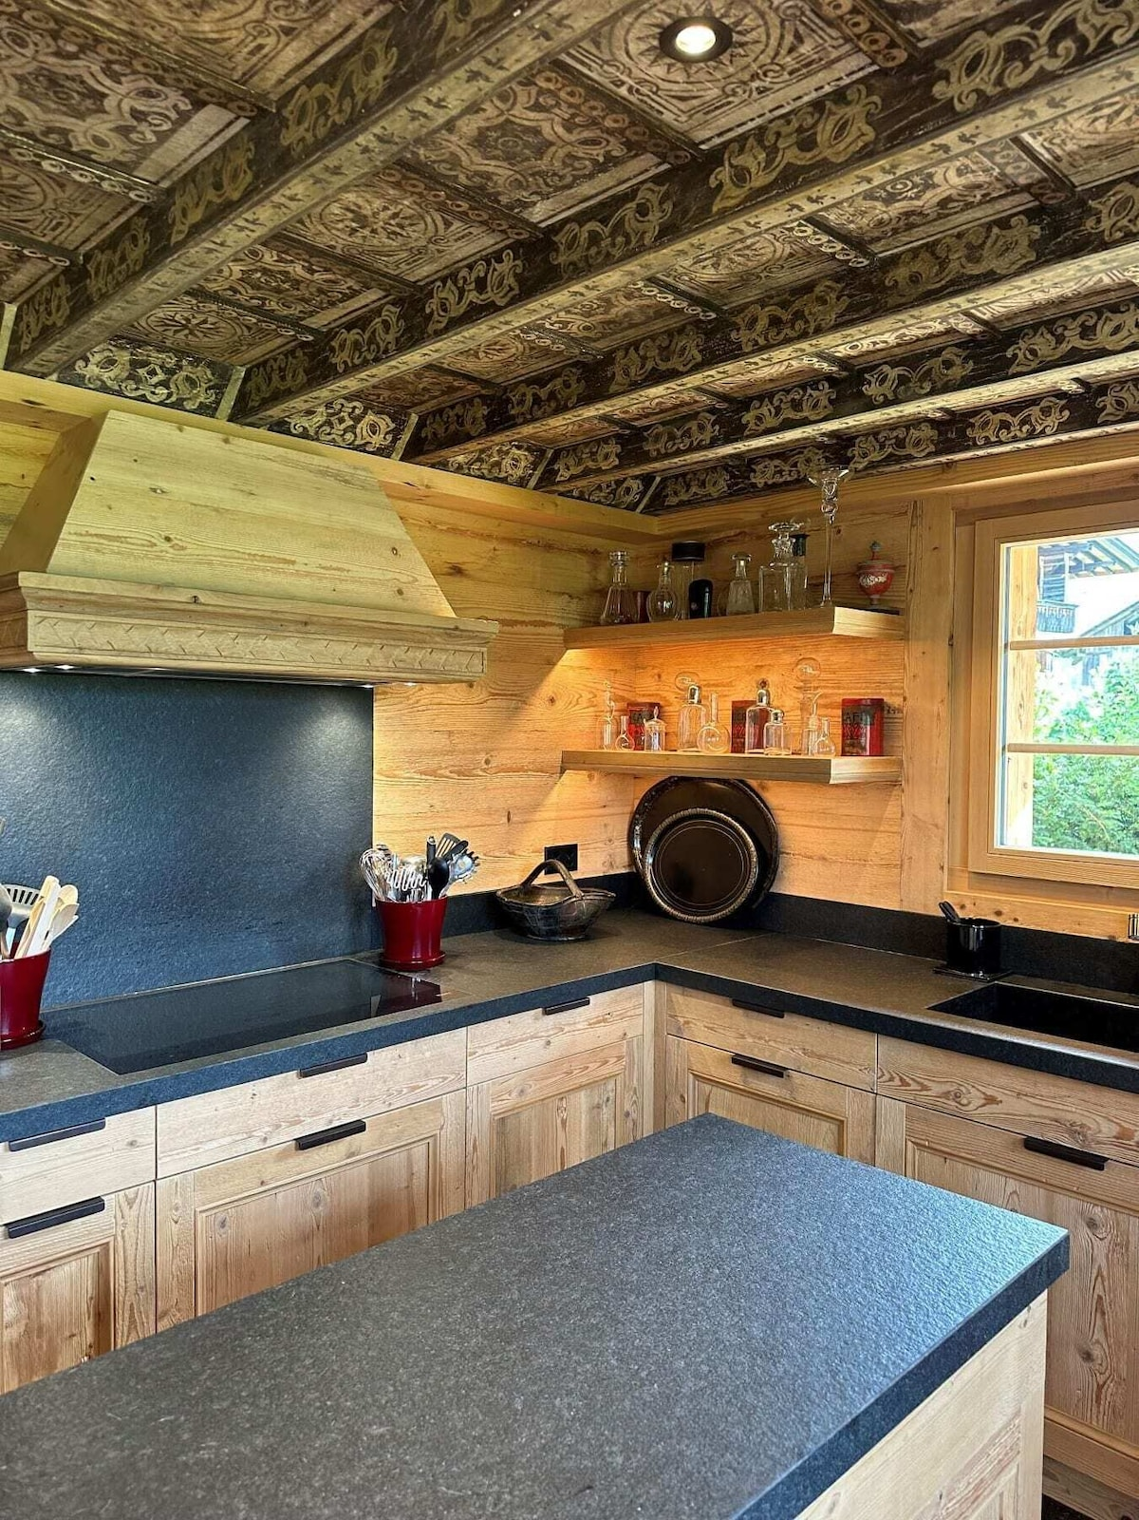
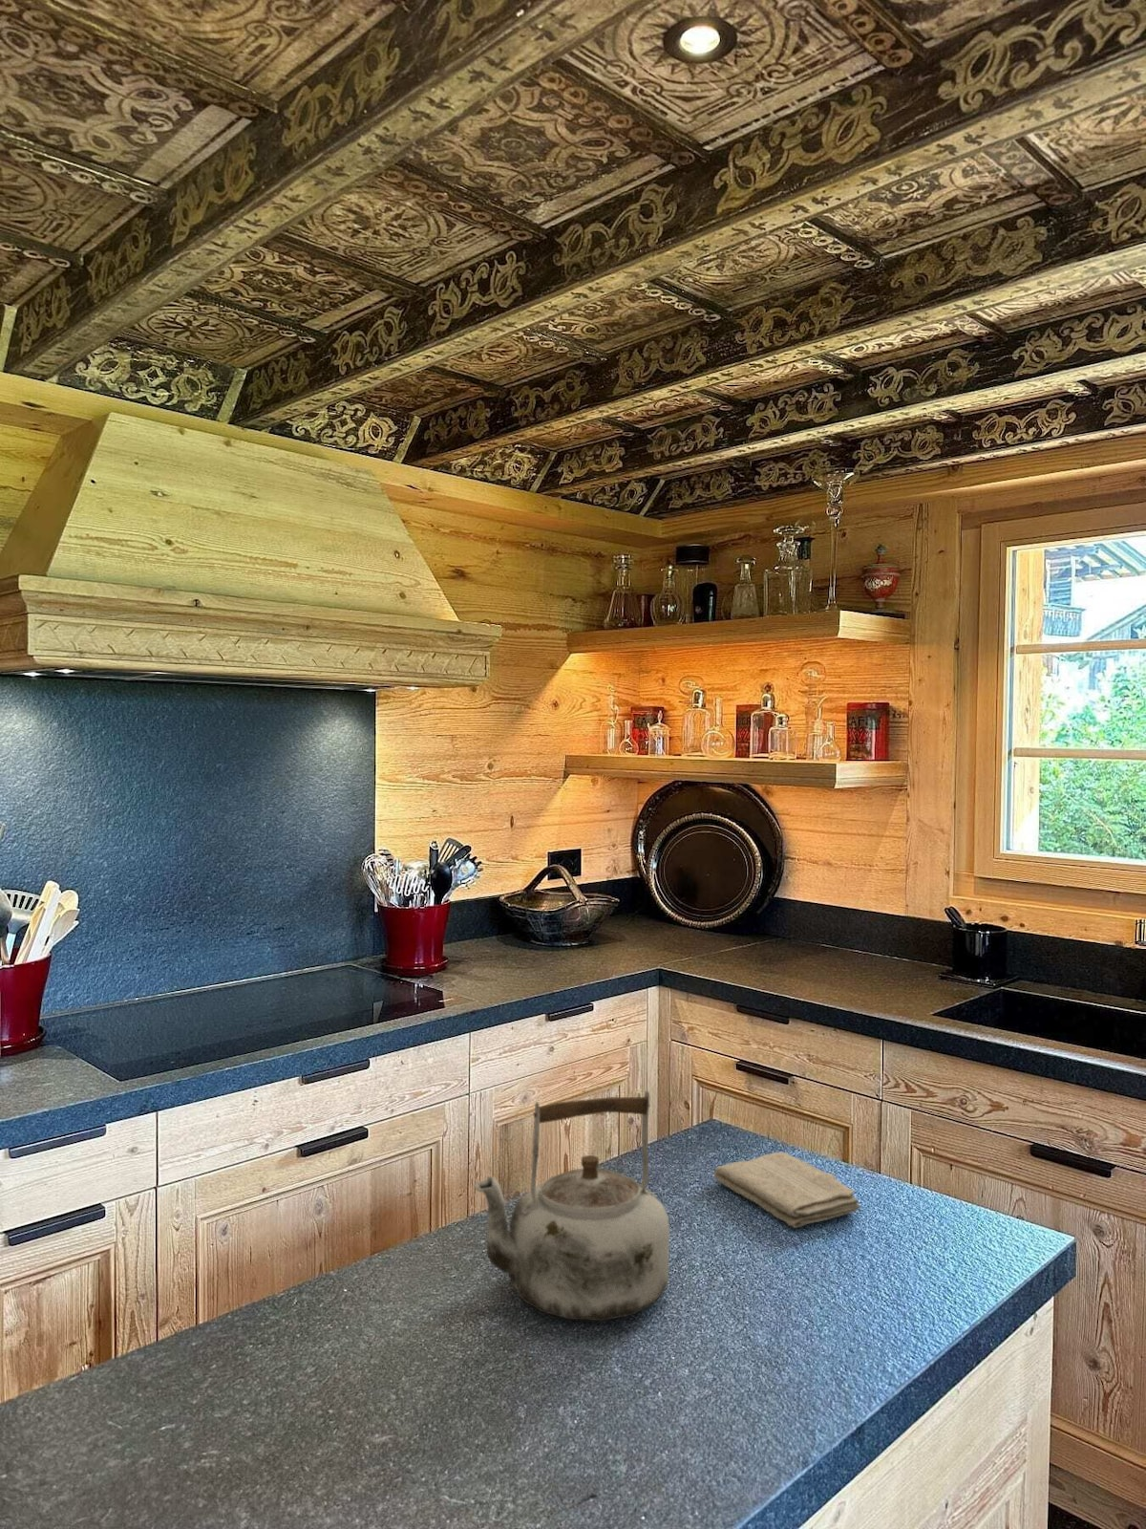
+ kettle (571, 1197)
+ washcloth (785, 1185)
